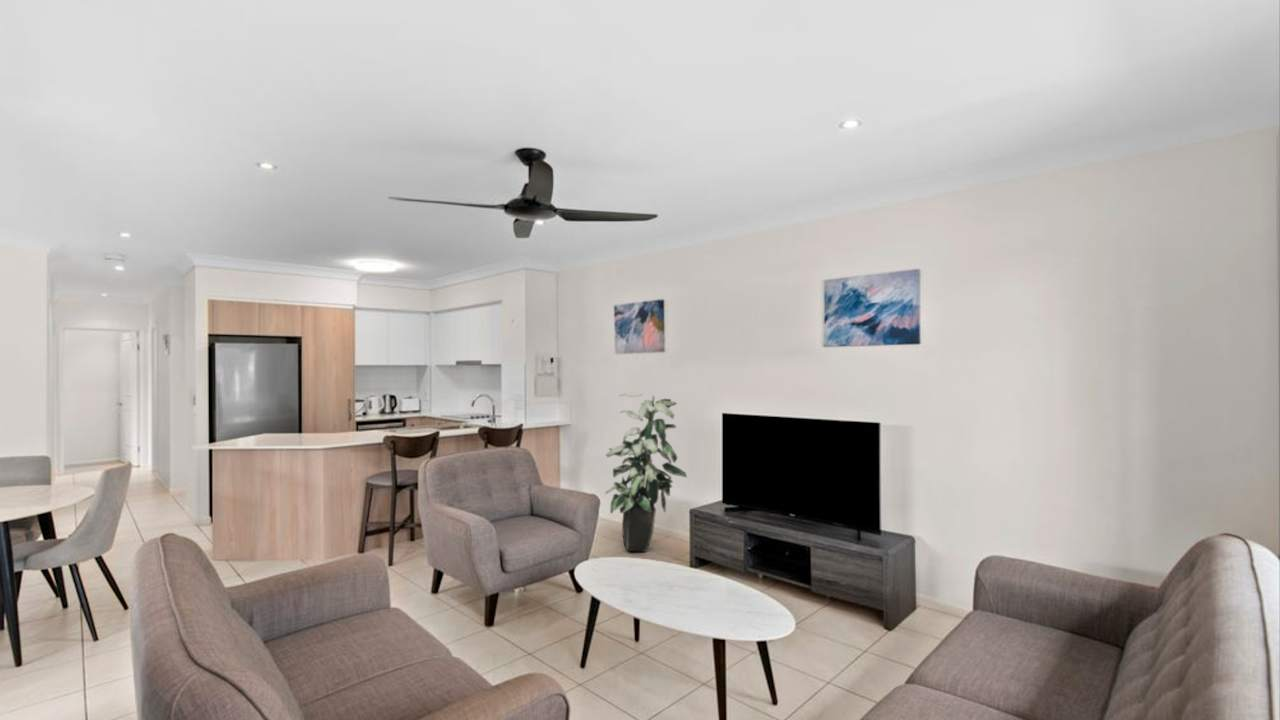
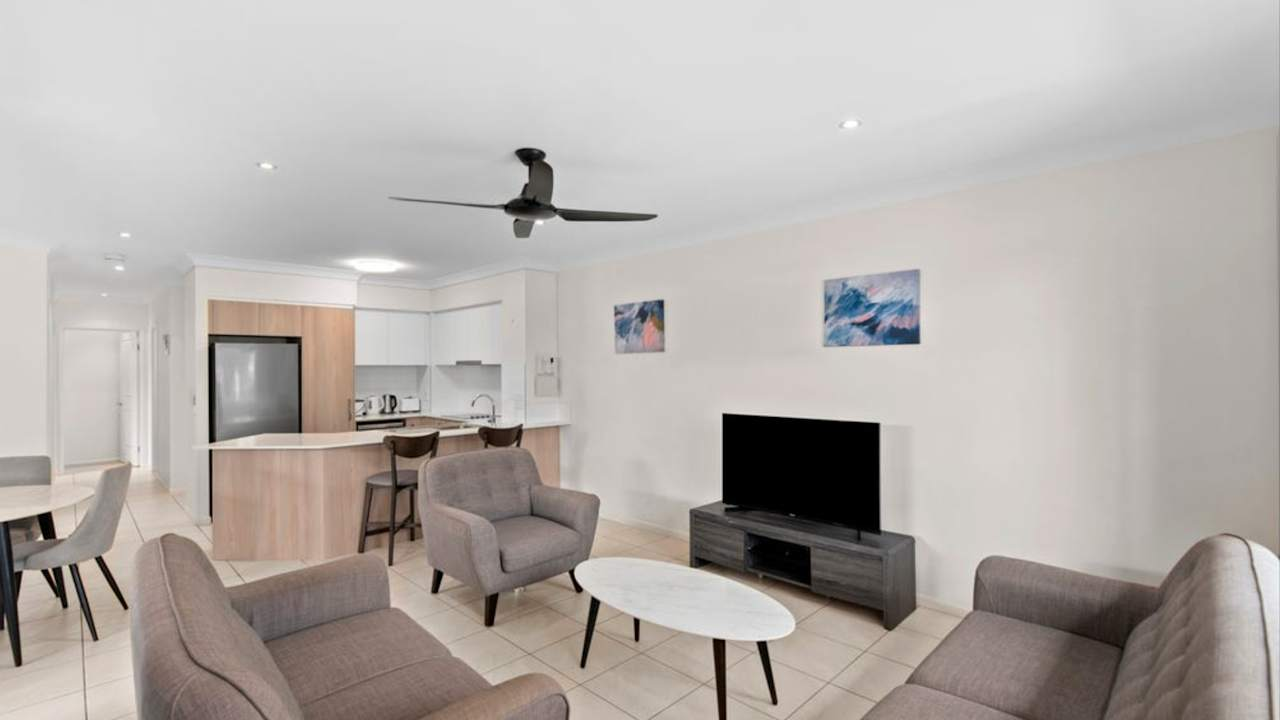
- indoor plant (640, 470)
